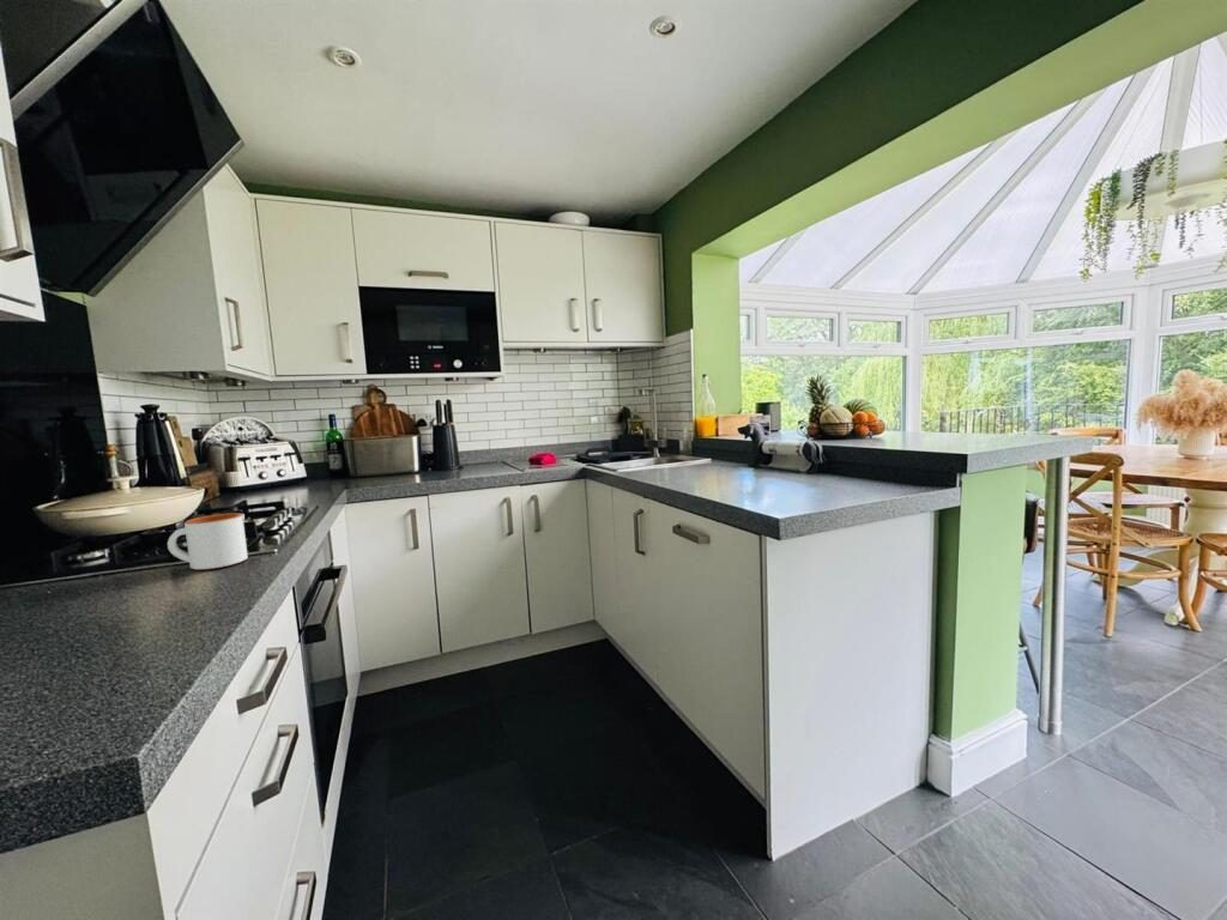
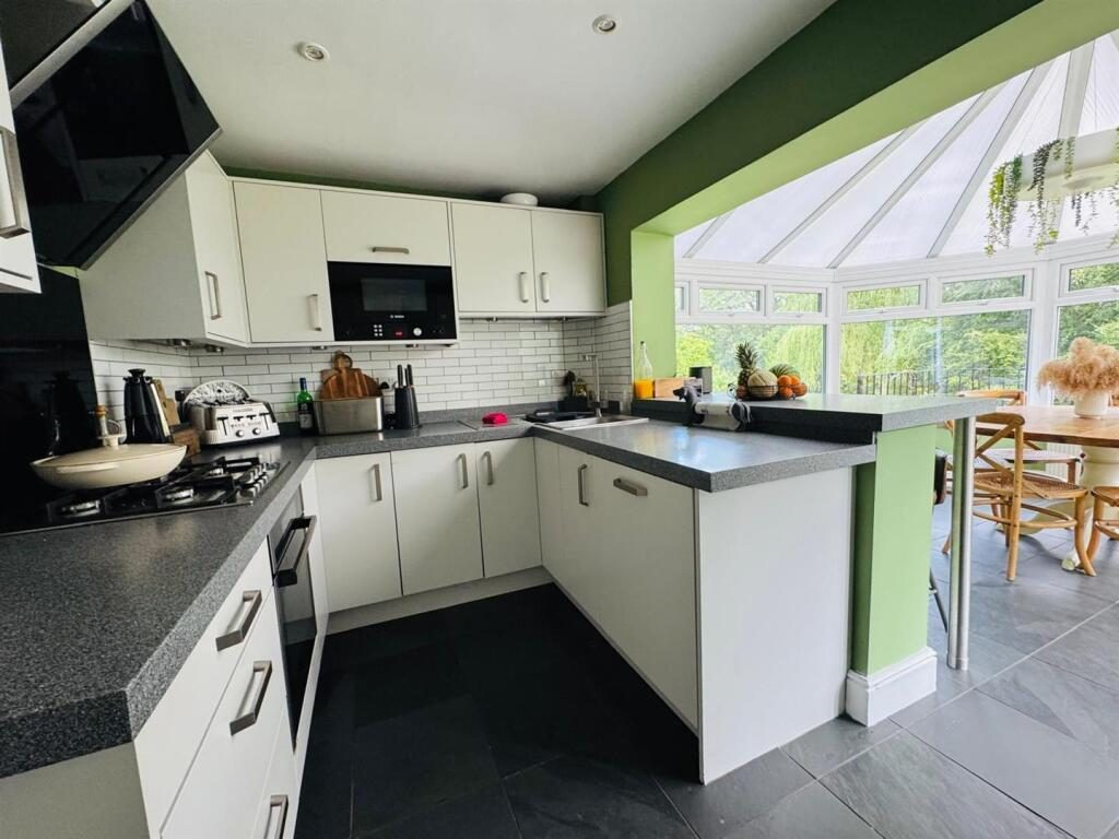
- mug (207, 541)
